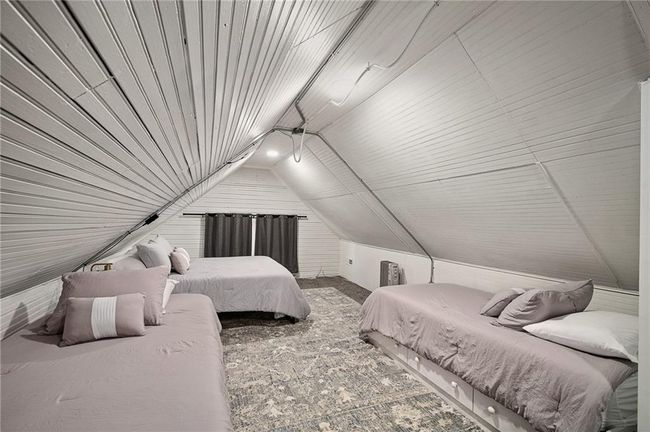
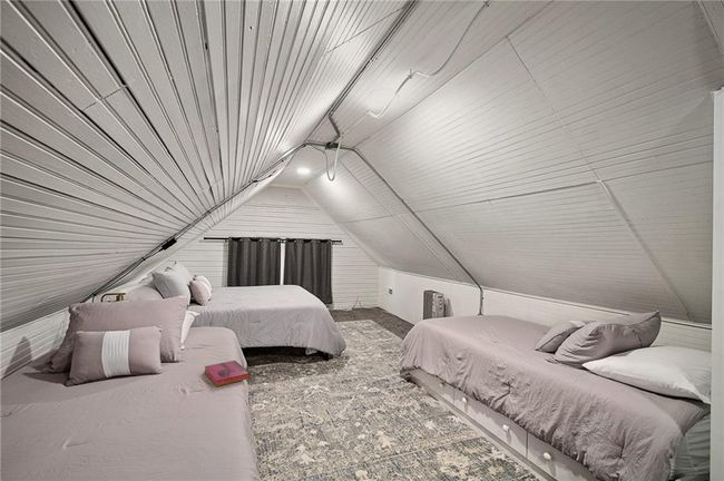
+ hardback book (226, 372)
